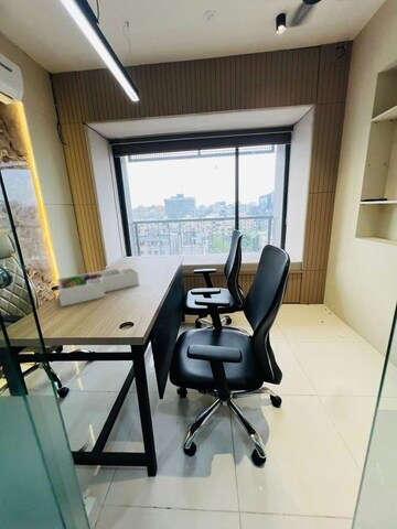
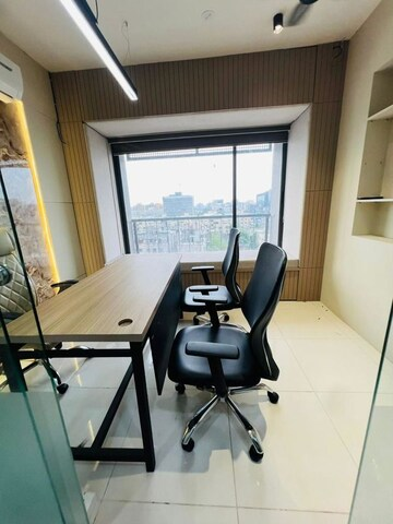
- desk organizer (100, 283)
